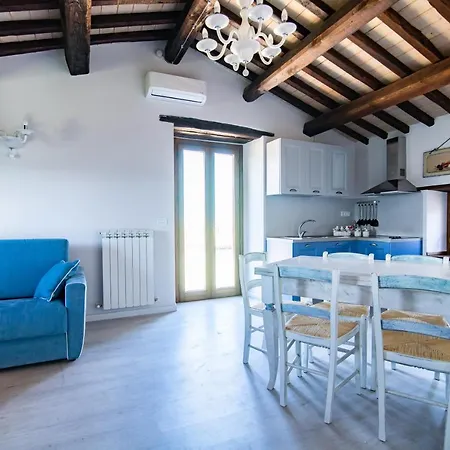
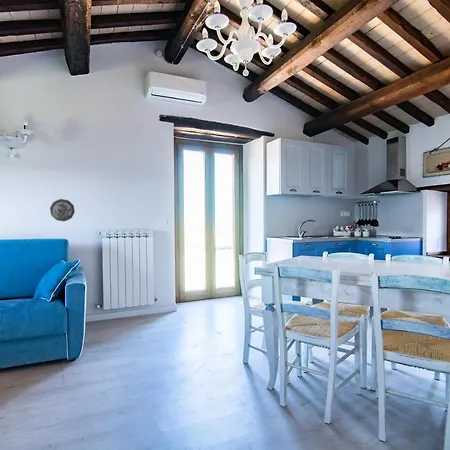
+ decorative plate (62, 210)
